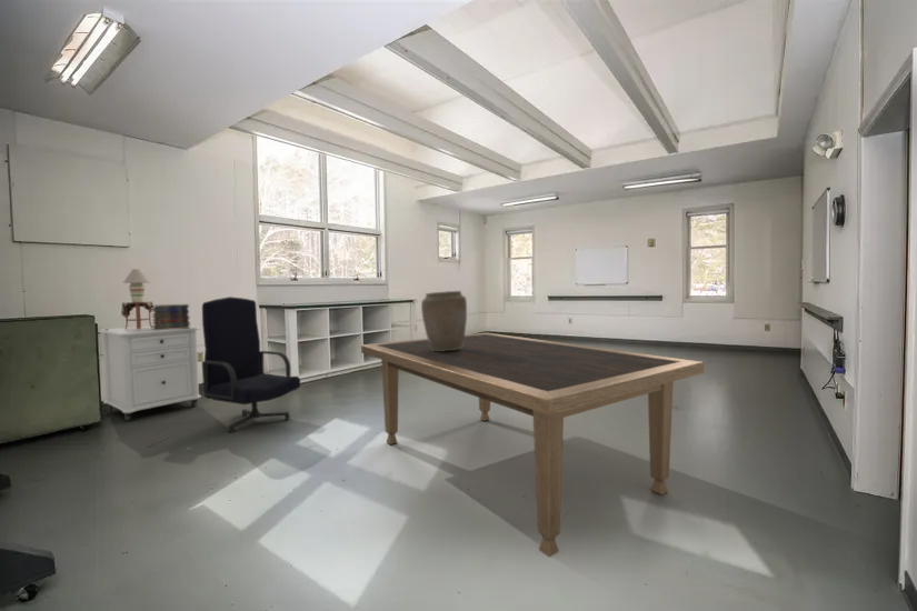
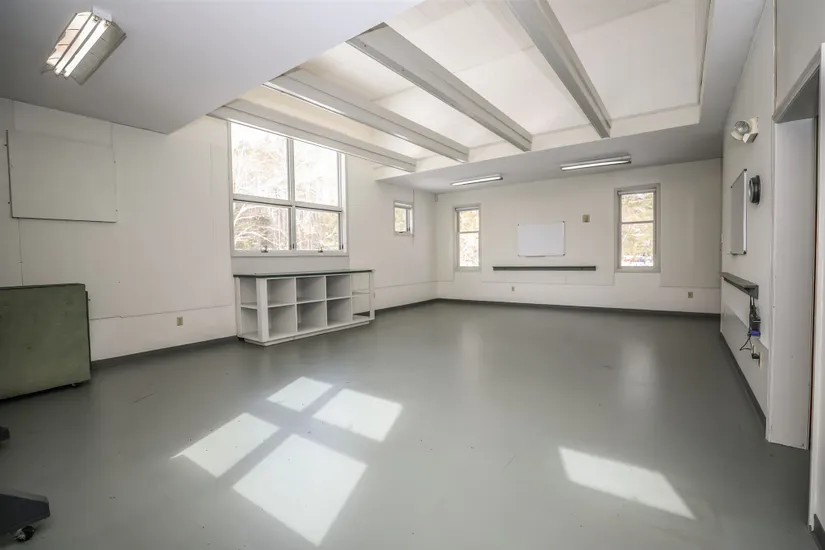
- table lamp (131, 299)
- filing cabinet (151, 368)
- office chair (252, 359)
- book stack (170, 315)
- dining table (507, 407)
- vase (443, 320)
